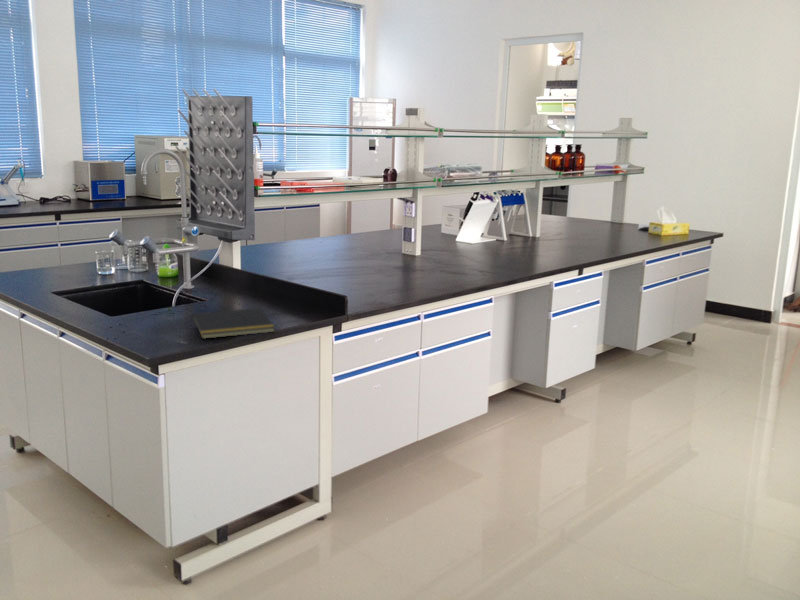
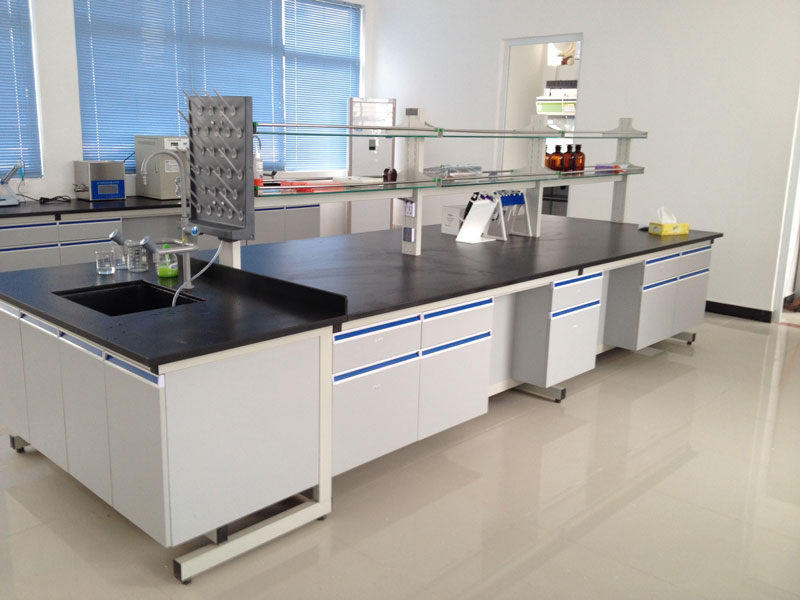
- notepad (233, 322)
